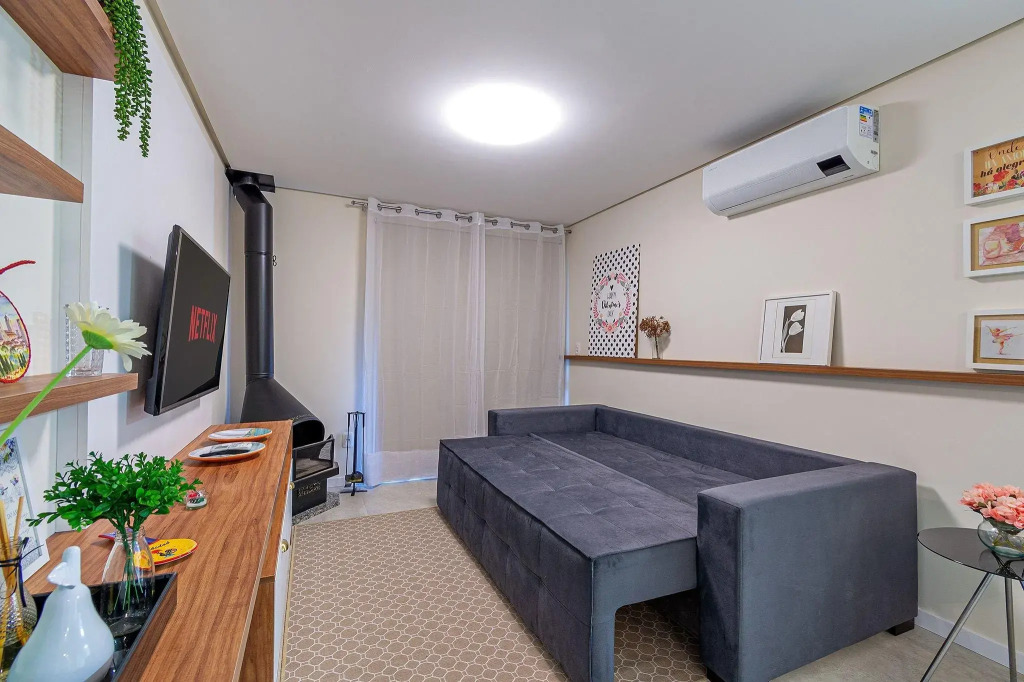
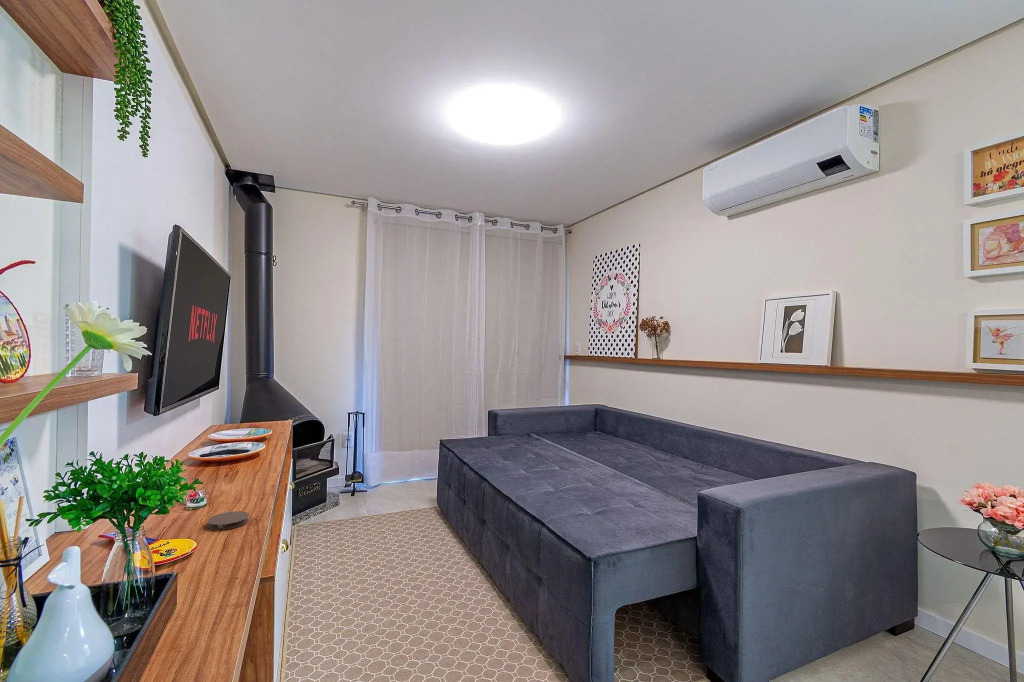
+ coaster (228, 520)
